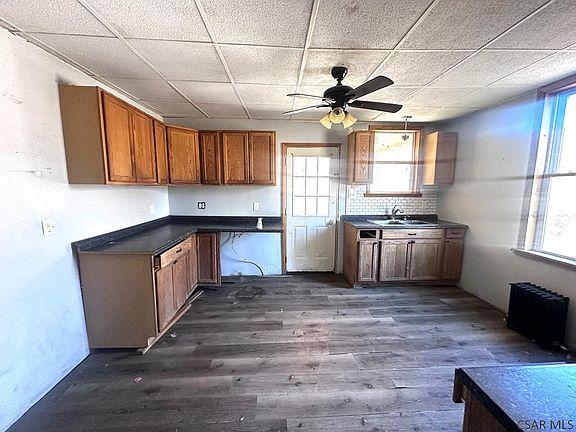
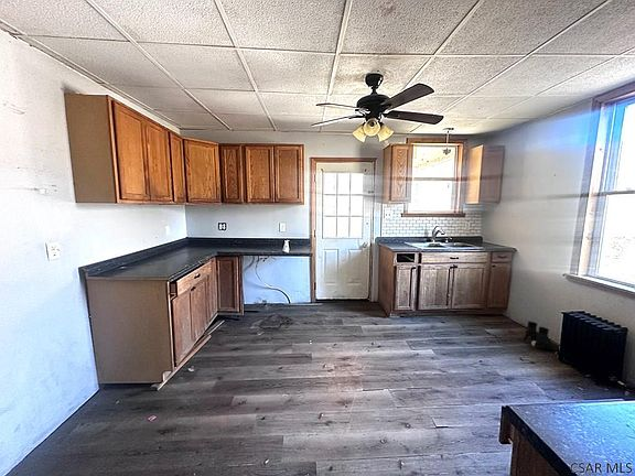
+ boots (542, 334)
